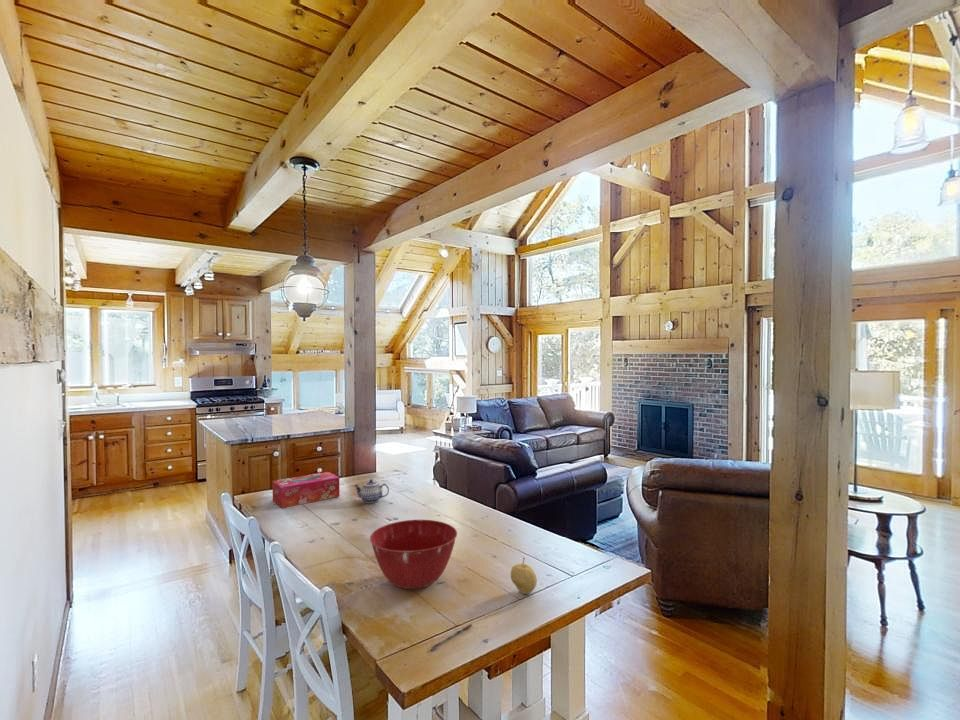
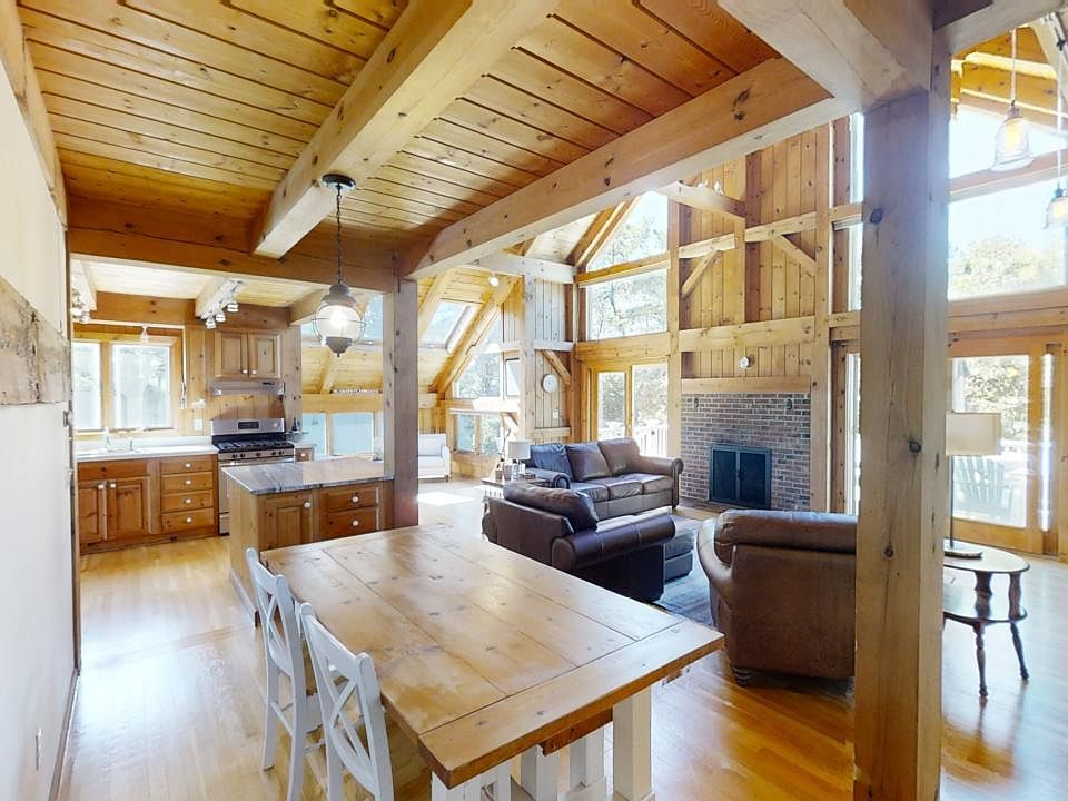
- fruit (523, 576)
- pen (452, 635)
- mixing bowl (414, 556)
- teapot (371, 490)
- tissue box (306, 488)
